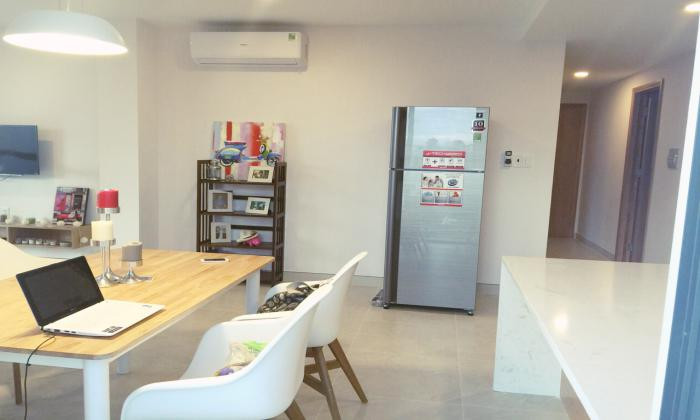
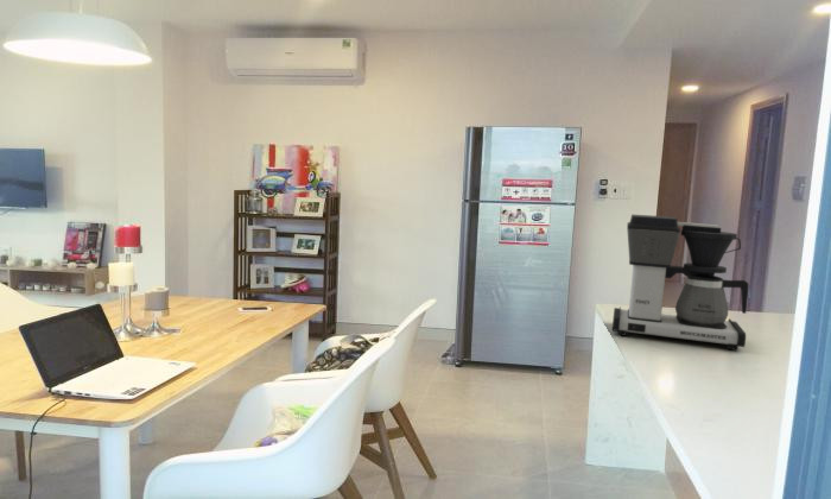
+ coffee maker (684, 274)
